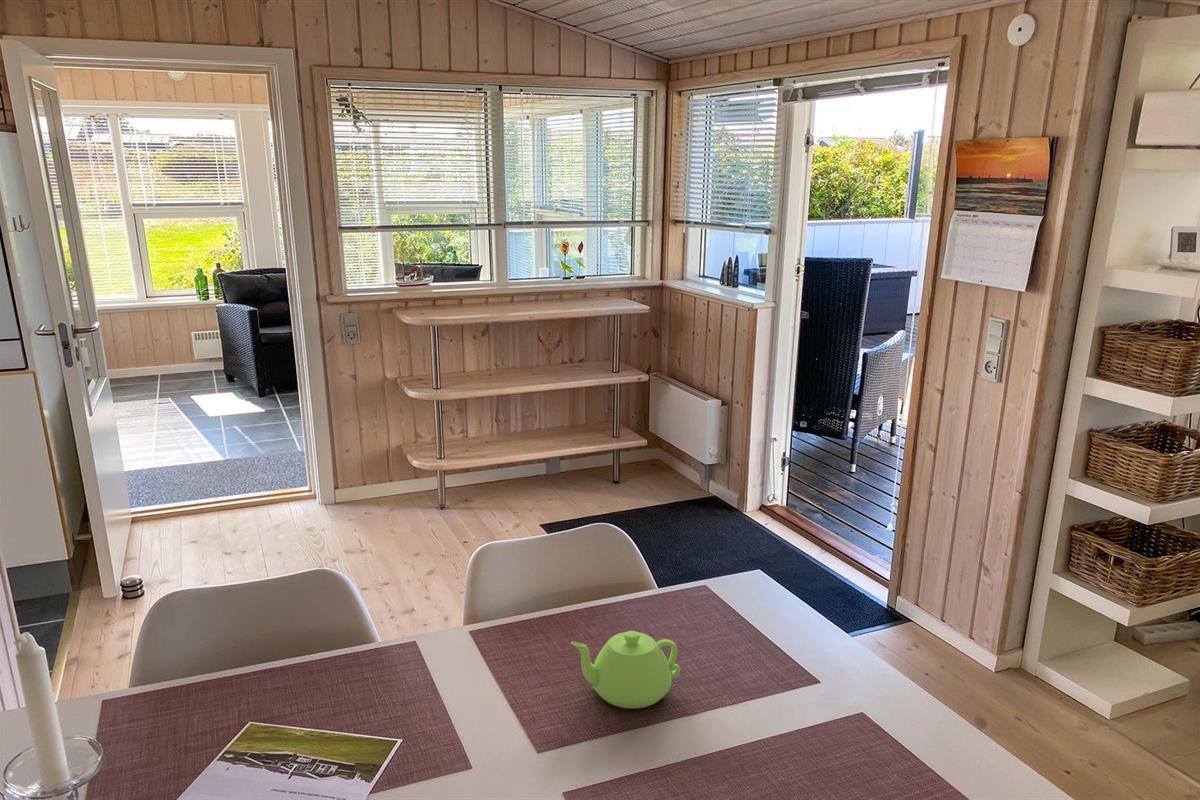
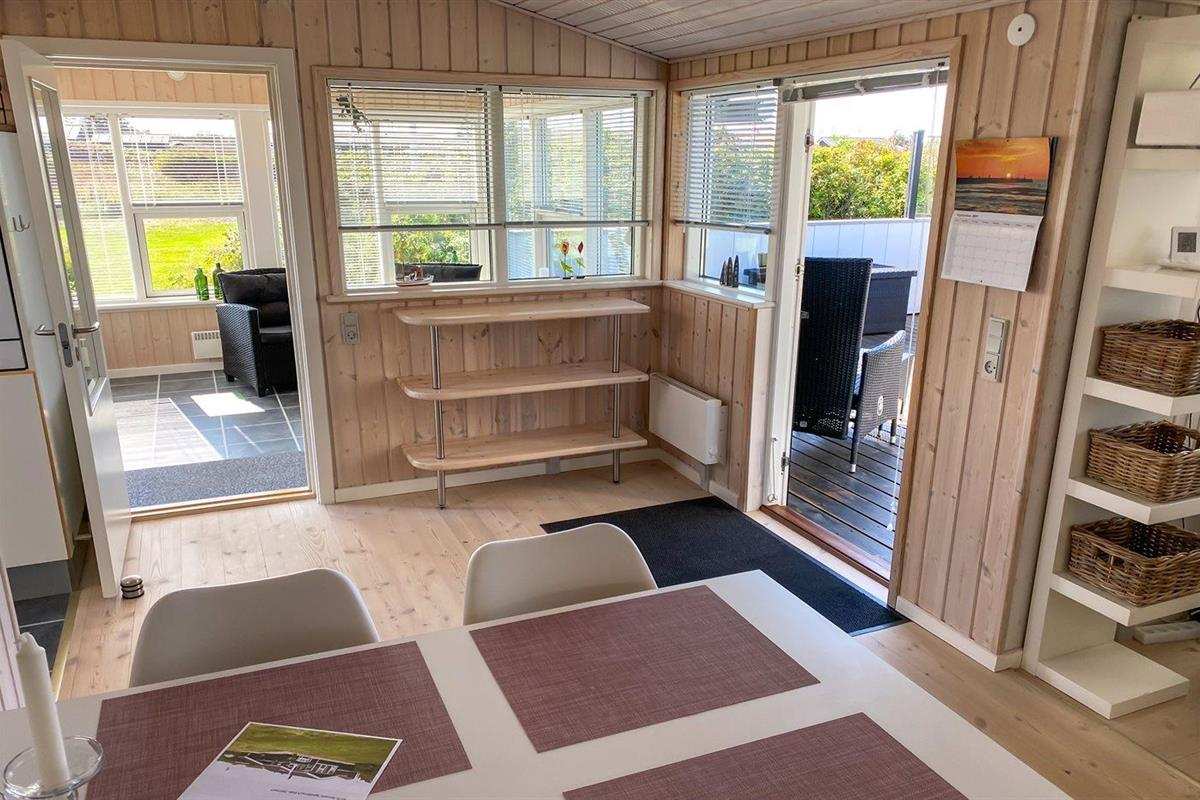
- teapot (626, 662)
